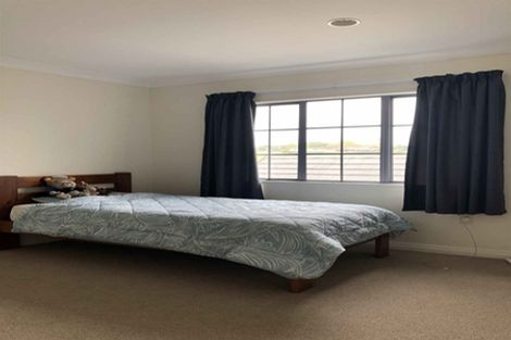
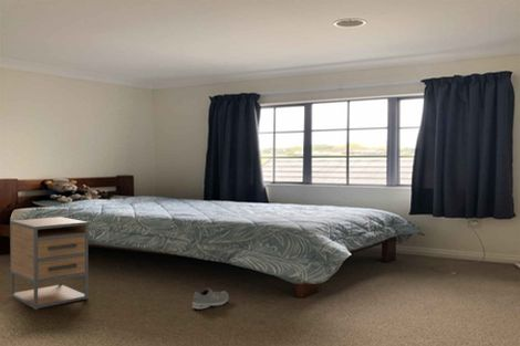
+ nightstand (49, 259)
+ sneaker (211, 295)
